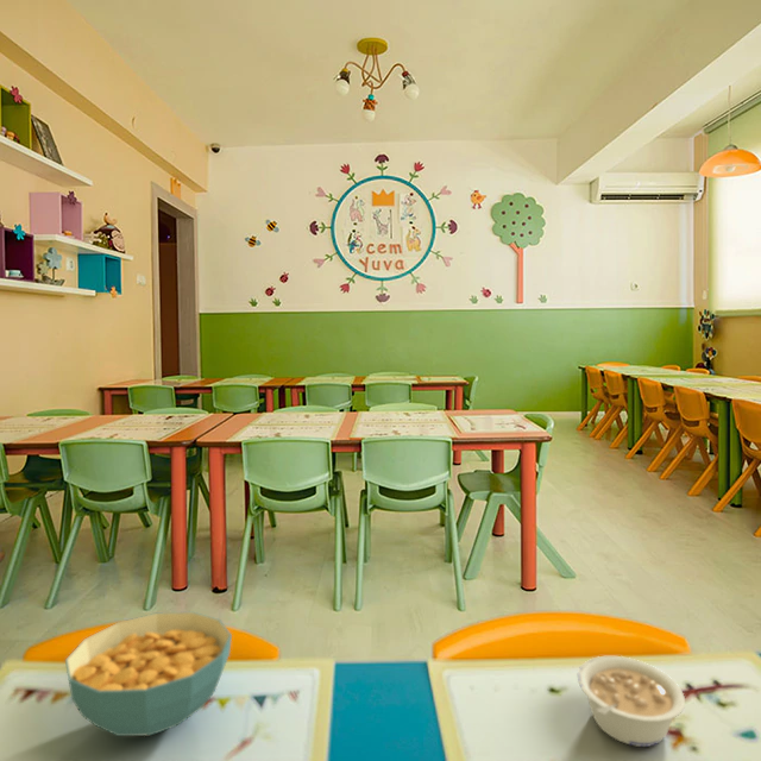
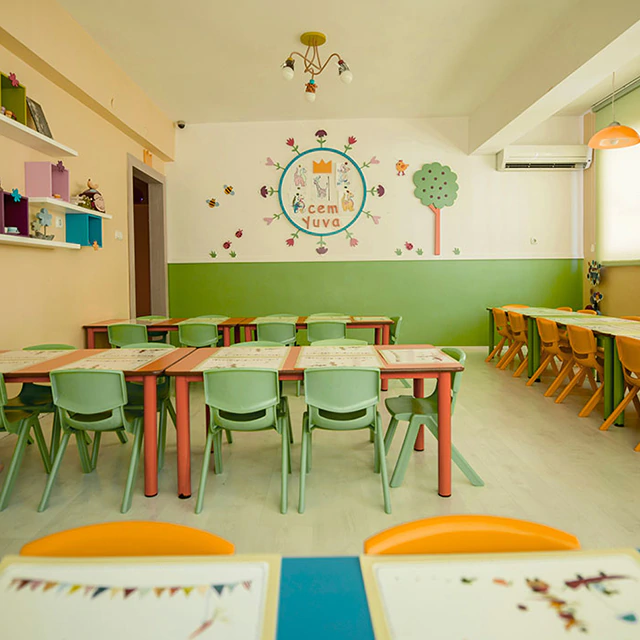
- cereal bowl (152, 683)
- legume (629, 702)
